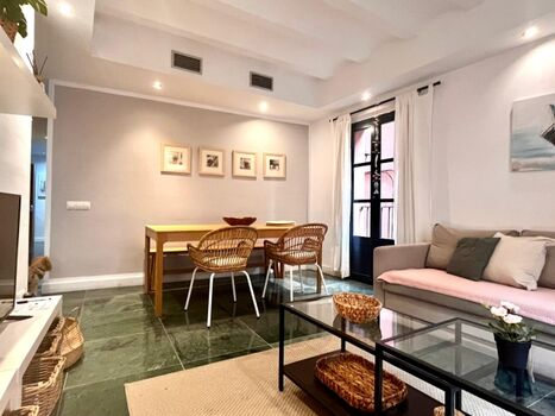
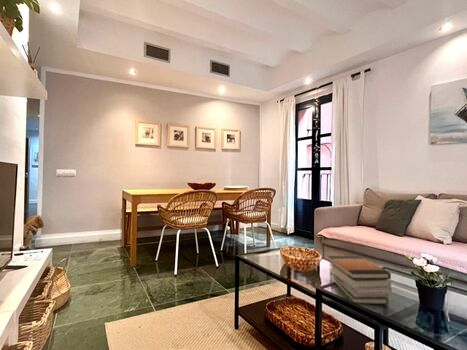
+ book stack (357, 277)
